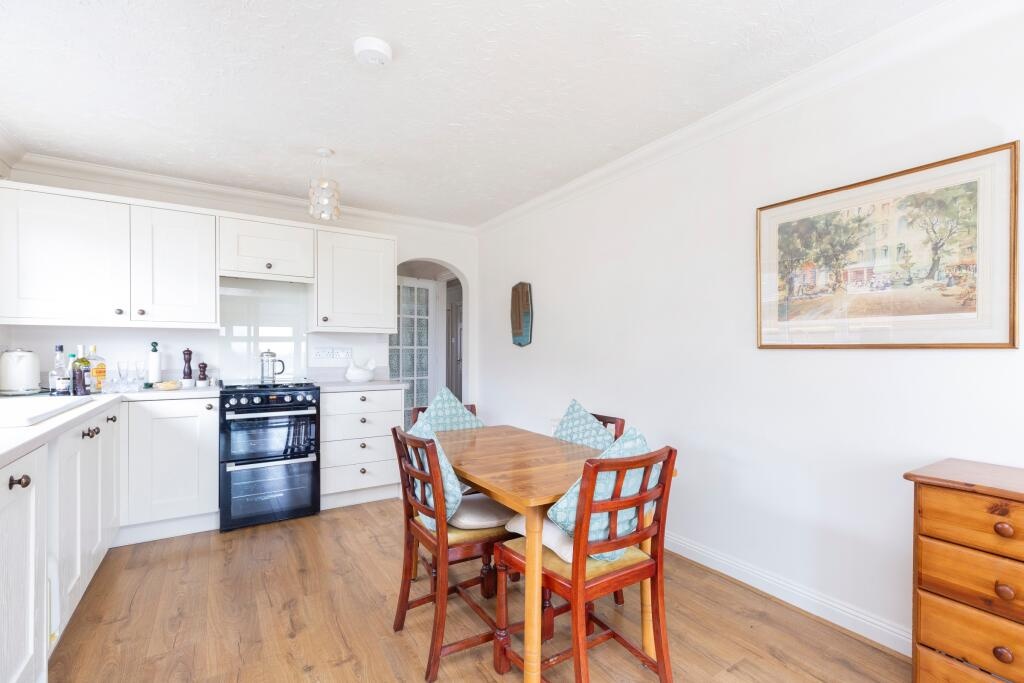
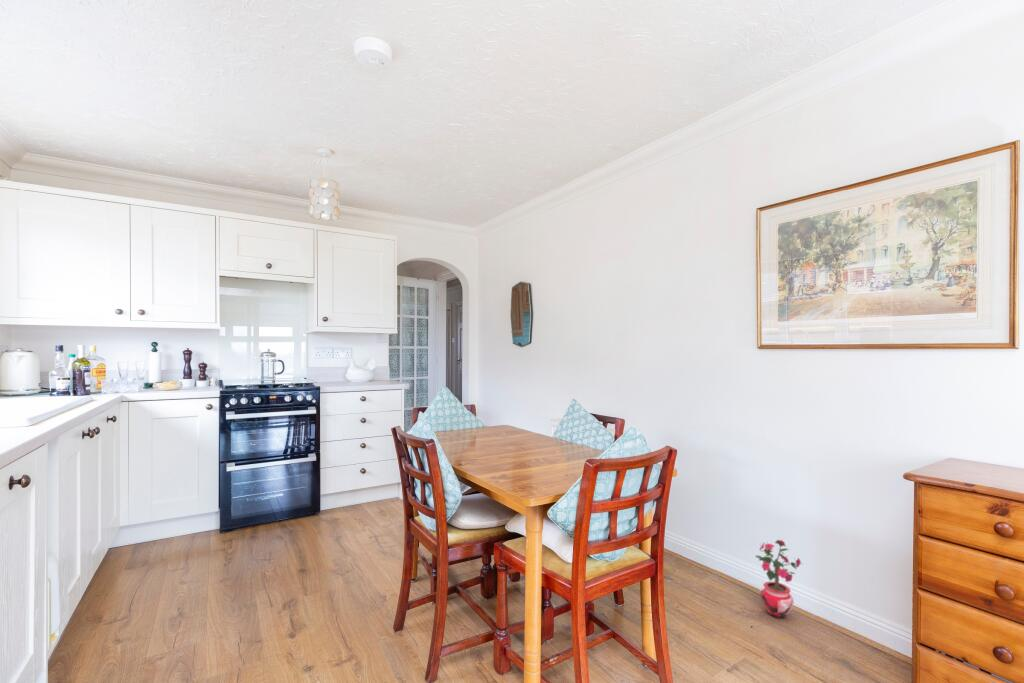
+ potted plant (775, 575)
